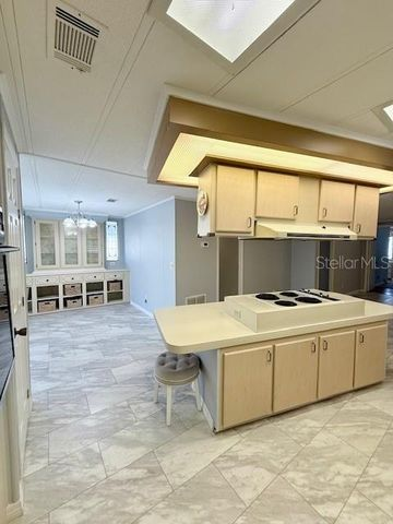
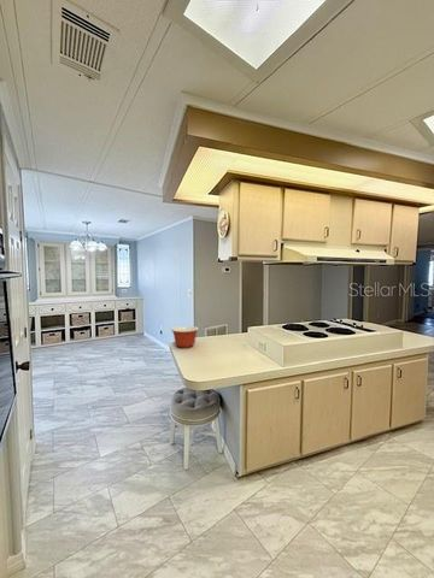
+ mixing bowl (184, 337)
